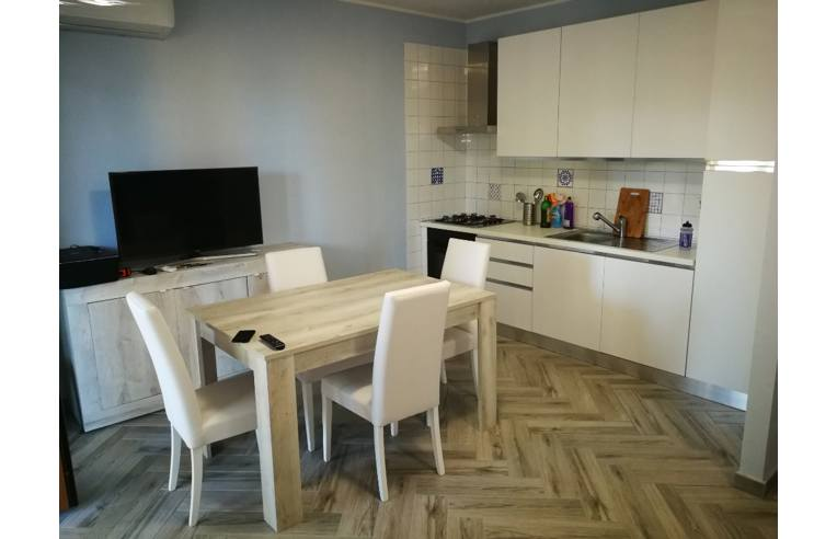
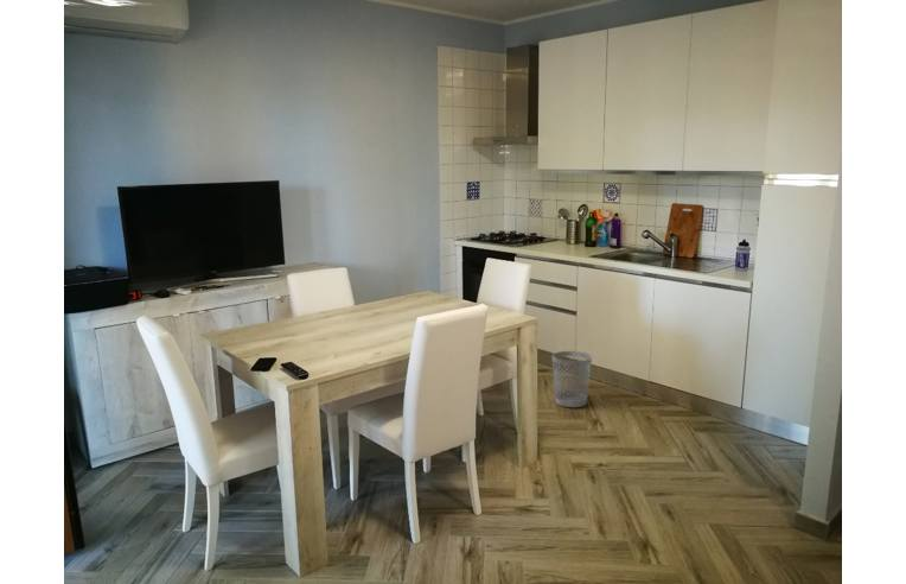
+ wastebasket (572, 379)
